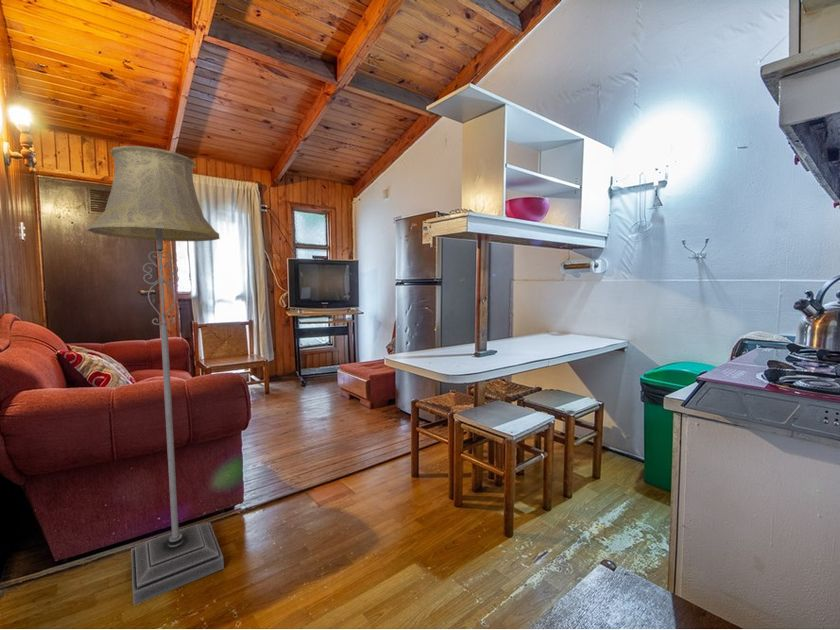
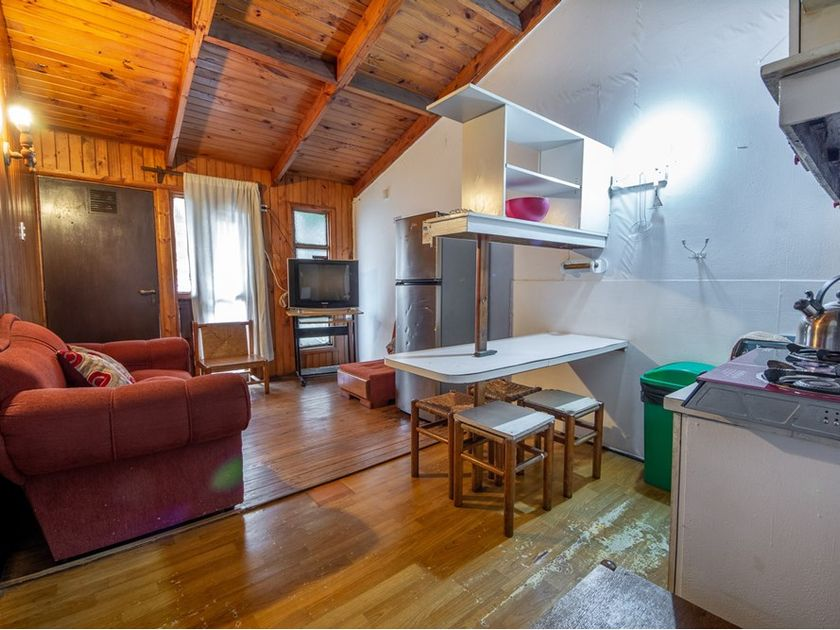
- floor lamp (166, 369)
